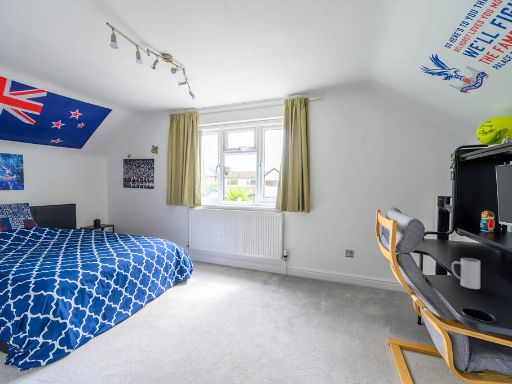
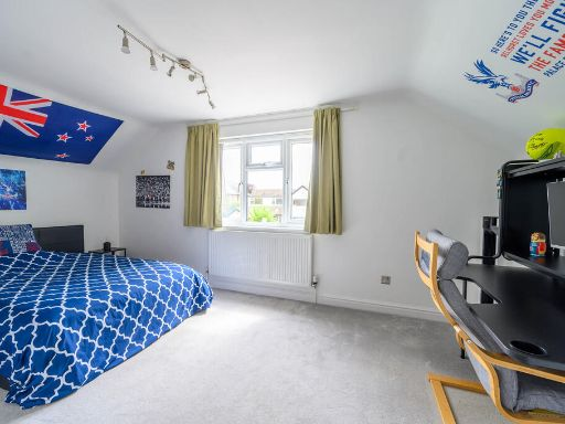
- mug (465, 272)
